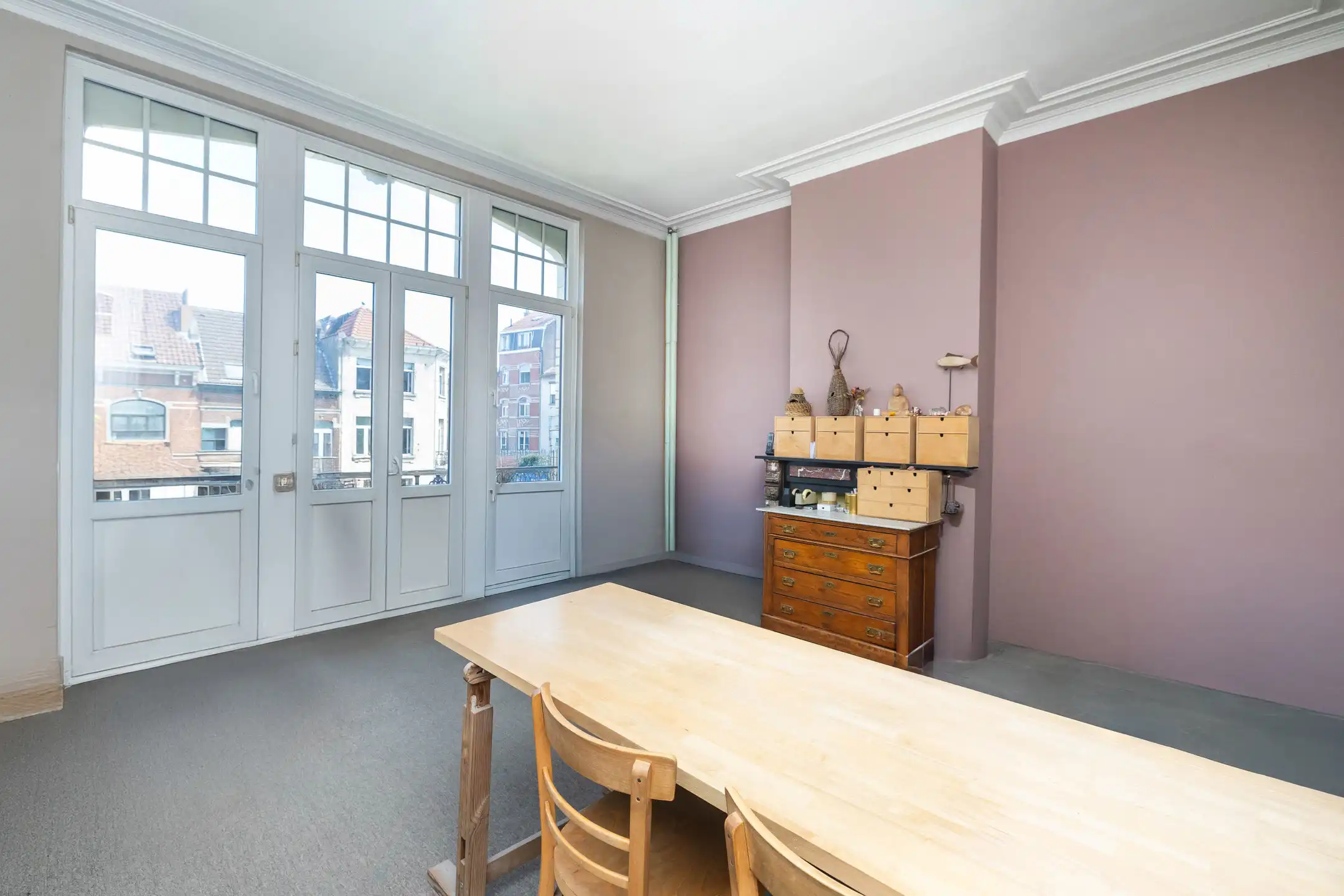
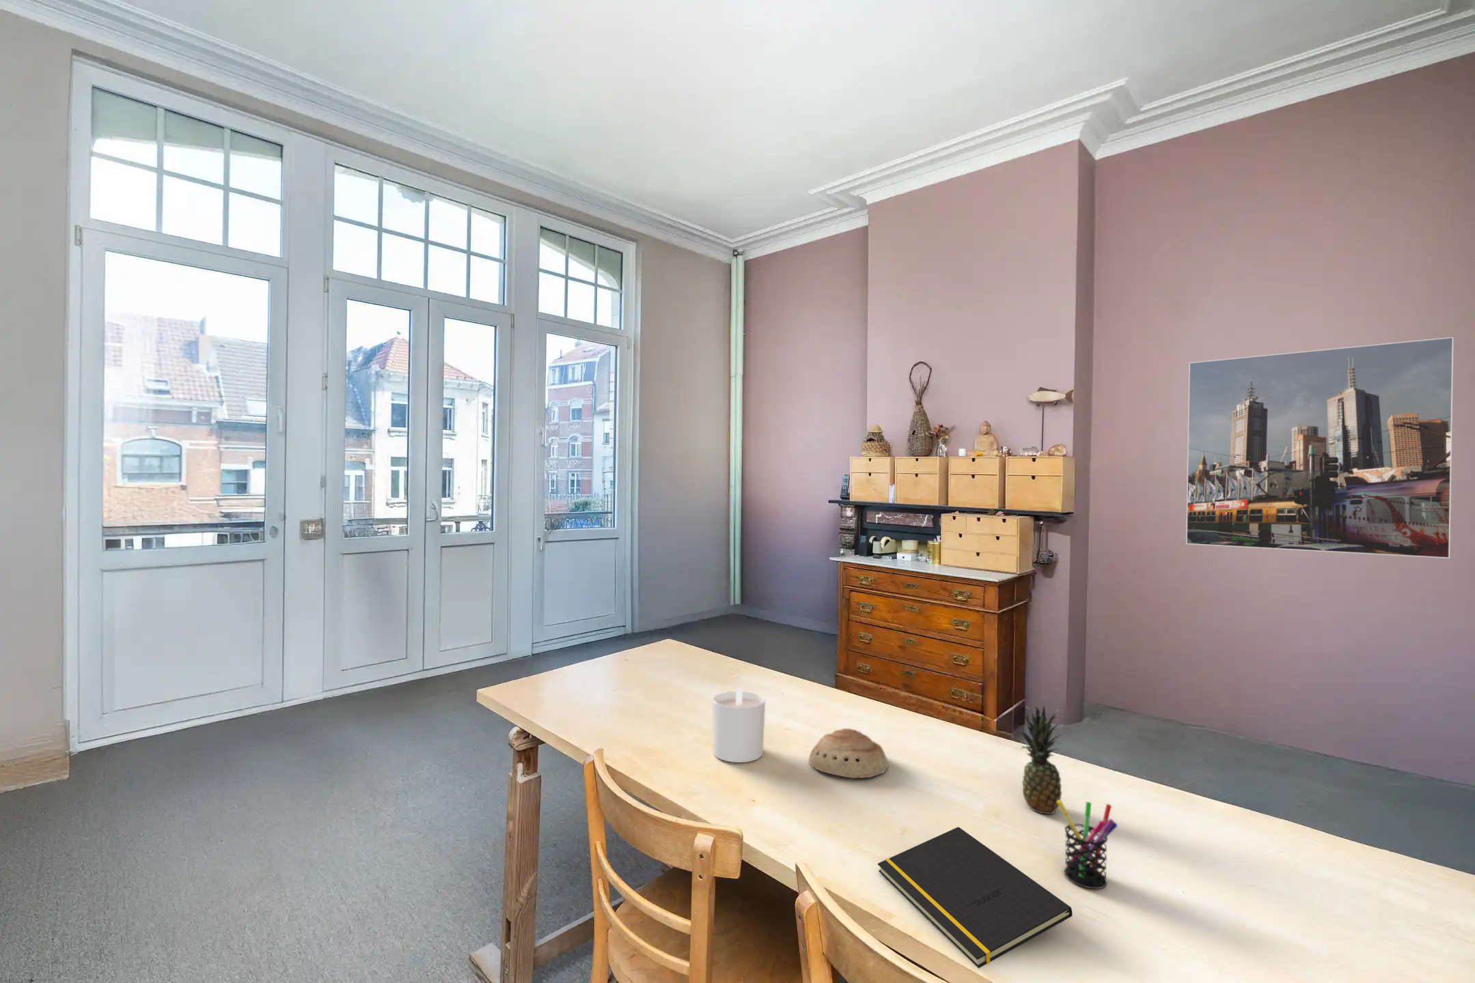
+ pen holder (1089, 837)
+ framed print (1306, 451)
+ abalone shell (848, 747)
+ notepad (967, 888)
+ candle (739, 720)
+ fruit (1039, 756)
